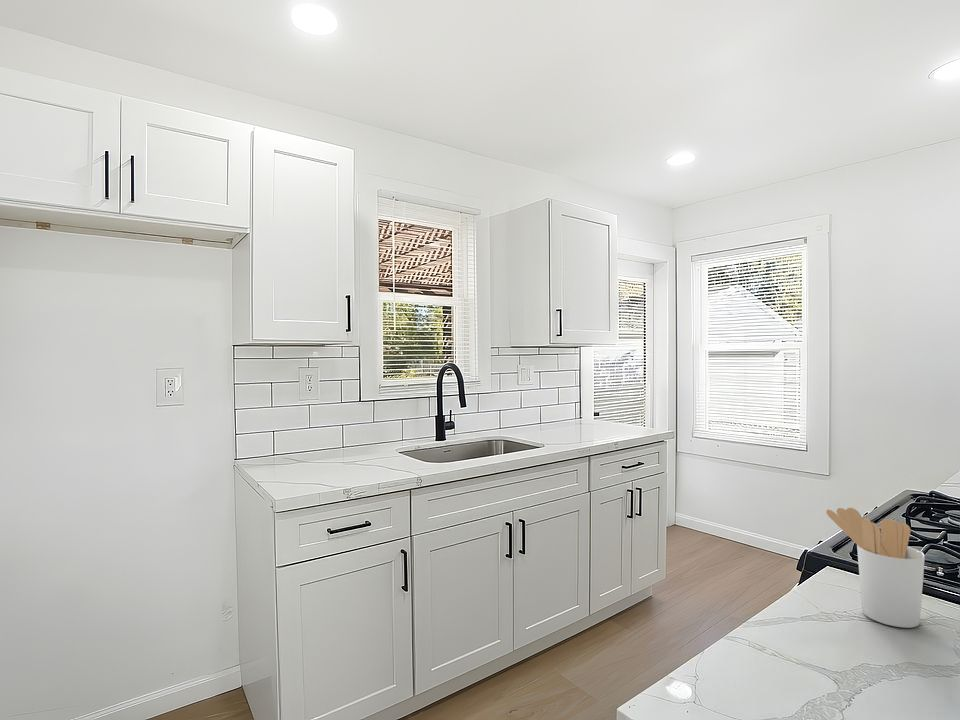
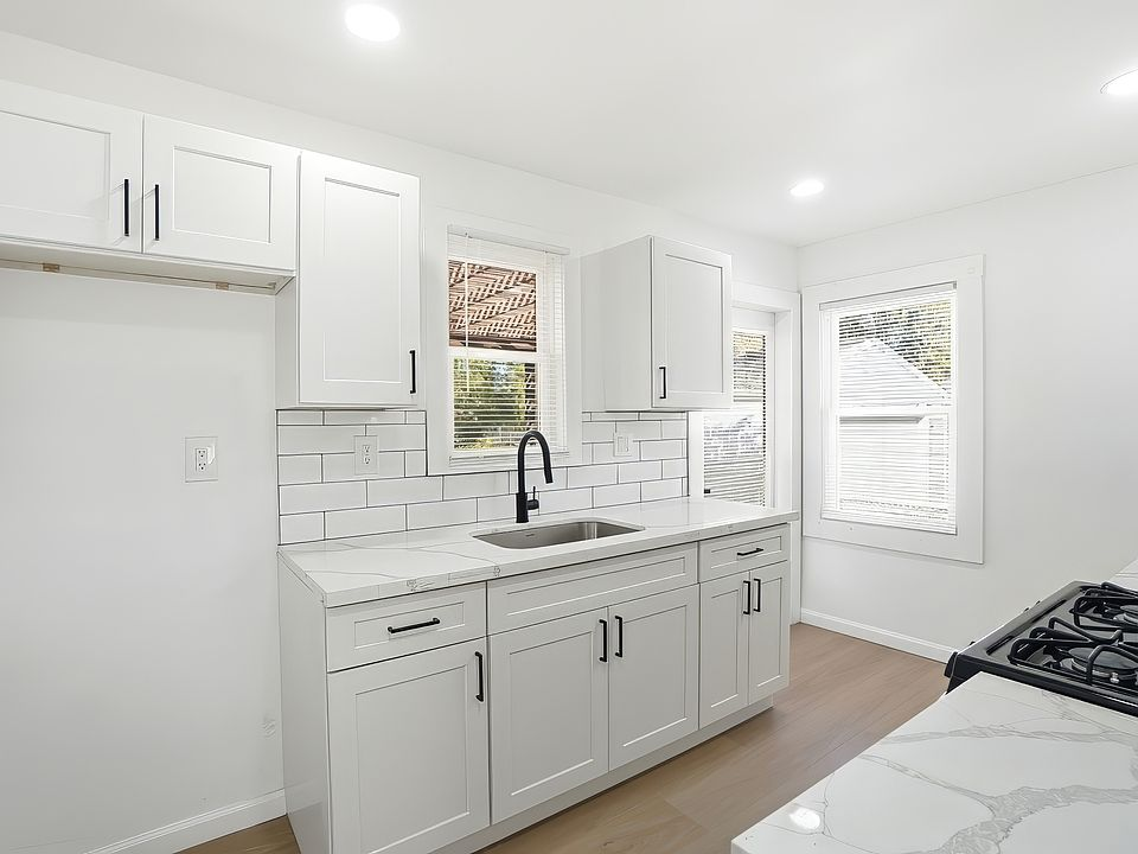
- utensil holder (874, 561)
